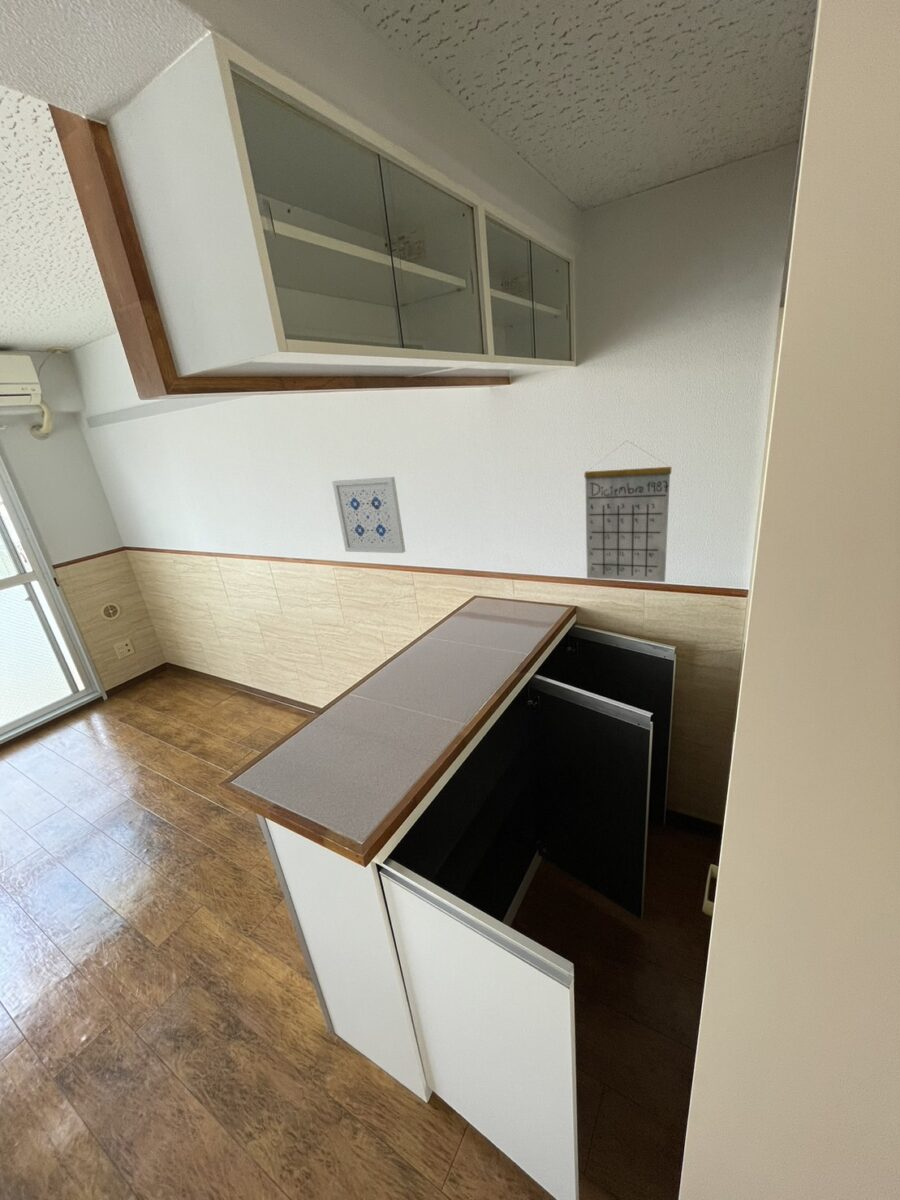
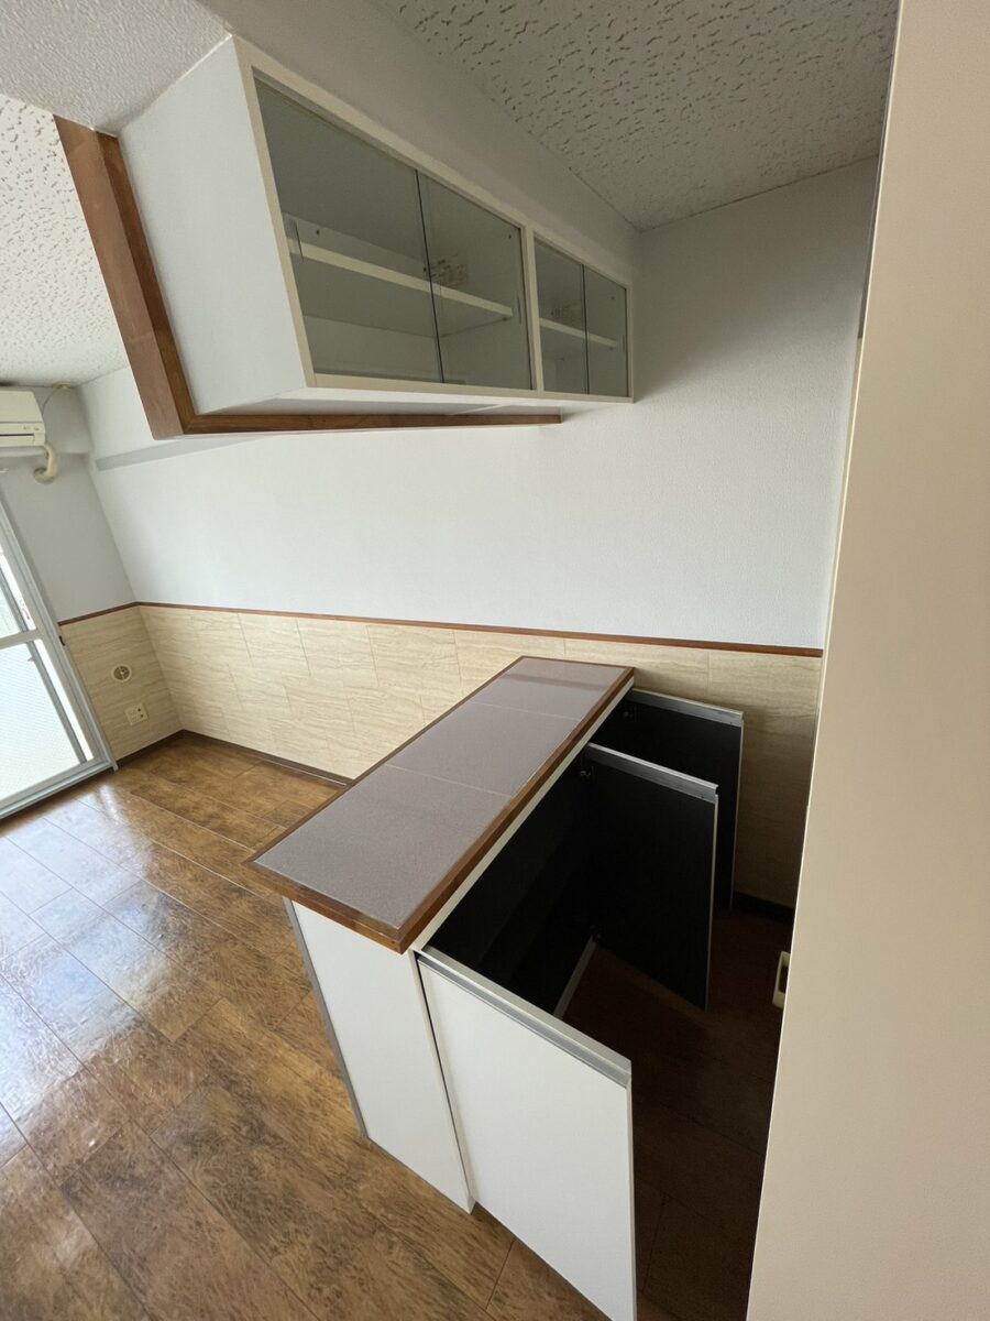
- calendar (625, 513)
- wall art (368, 516)
